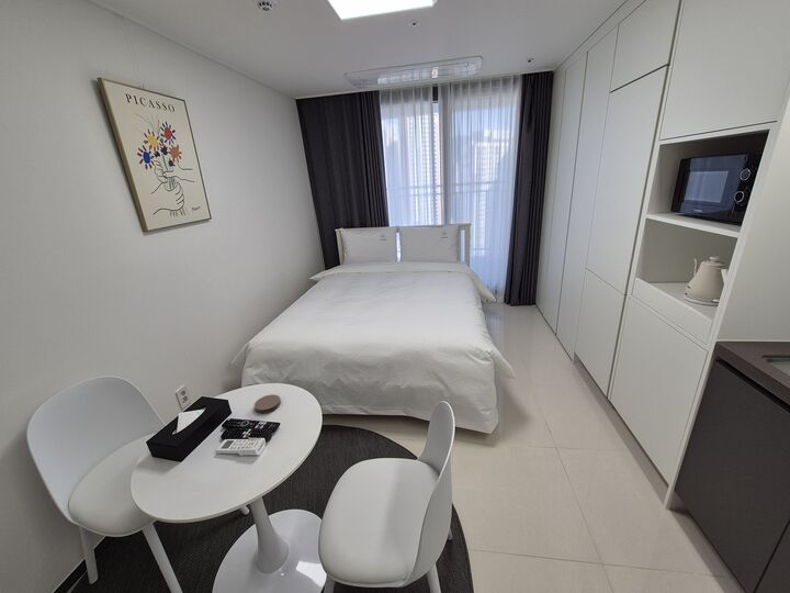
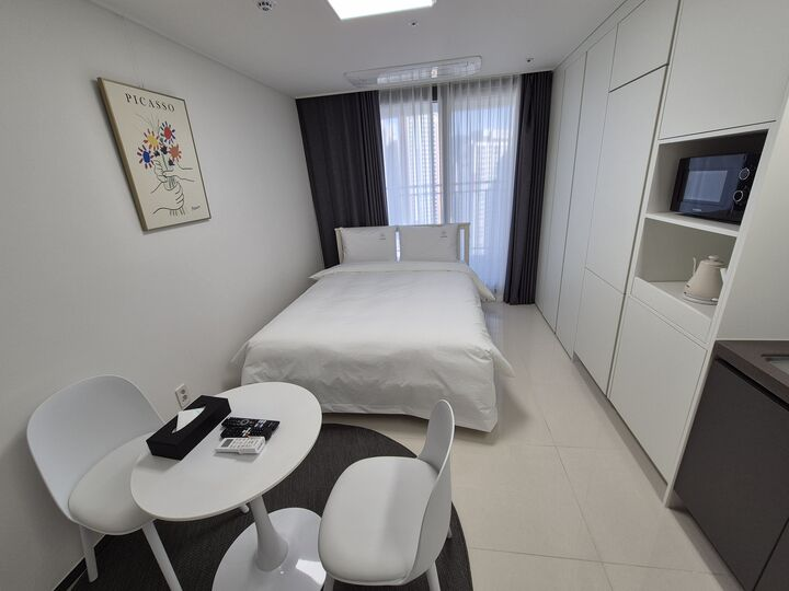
- coaster (268, 403)
